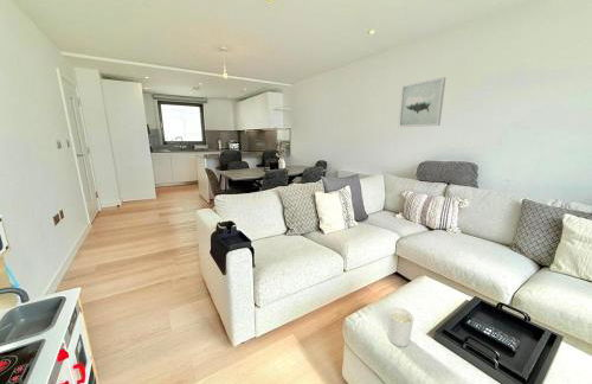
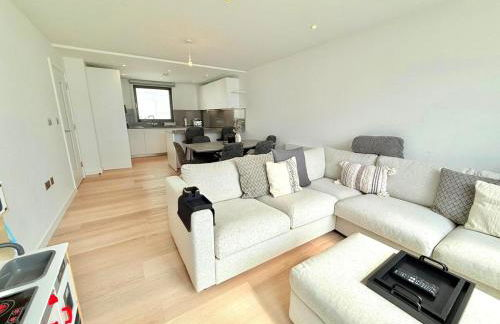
- candle holder (399, 326)
- wall art (419, 104)
